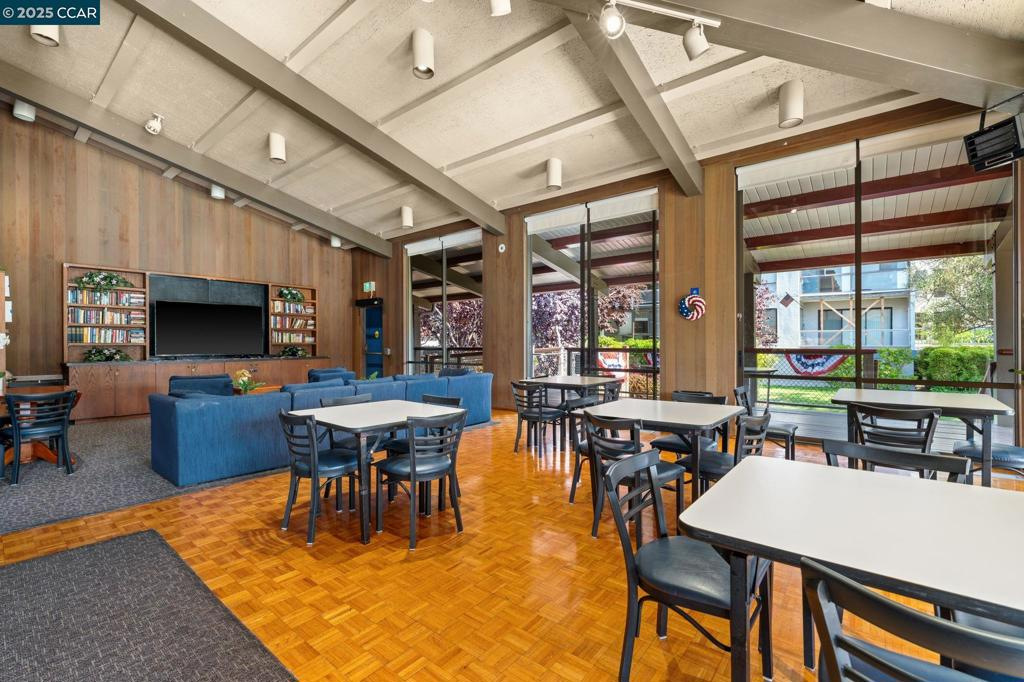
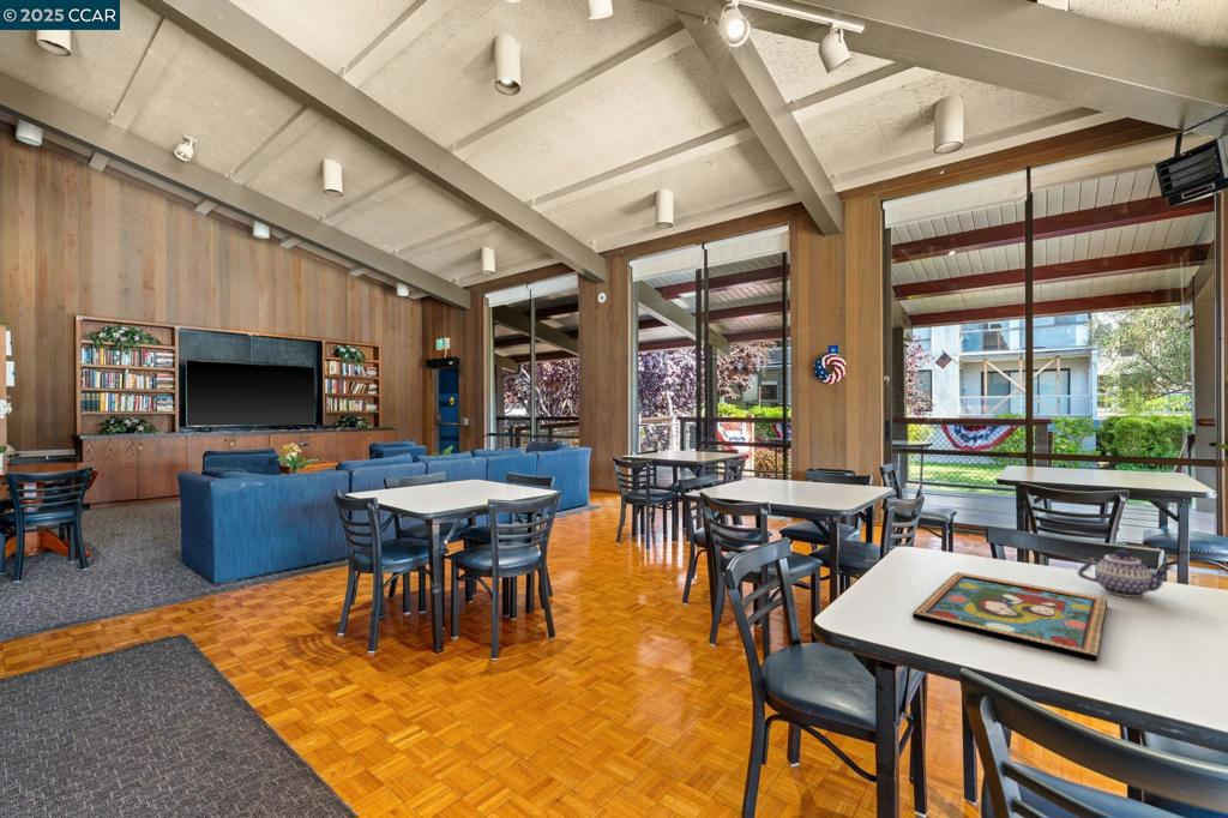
+ framed painting (1012, 607)
+ teapot (1124, 571)
